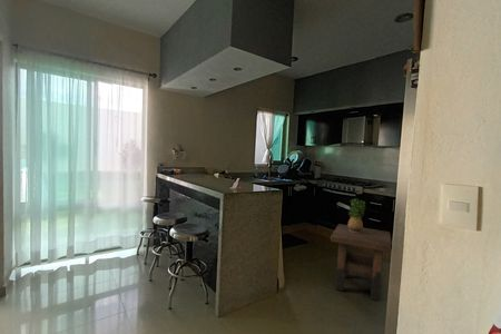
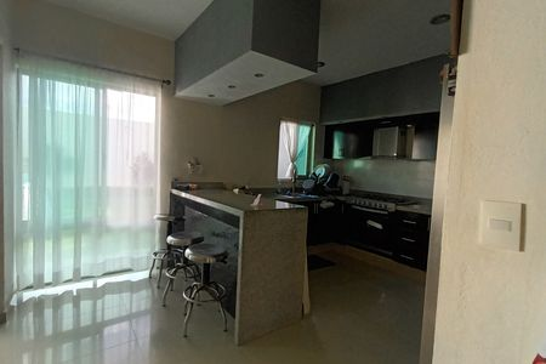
- potted plant (357, 214)
- side table (360, 259)
